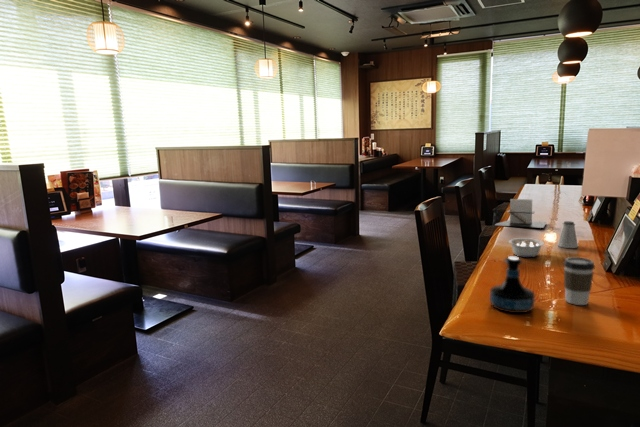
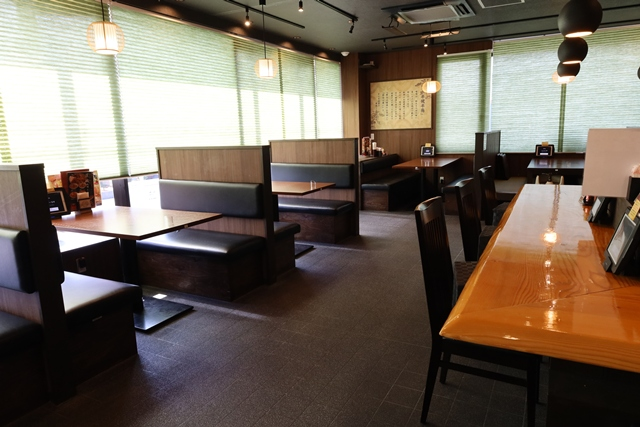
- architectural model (521, 211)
- tequila bottle (512, 282)
- legume (525, 247)
- saltshaker (568, 234)
- coffee cup (577, 281)
